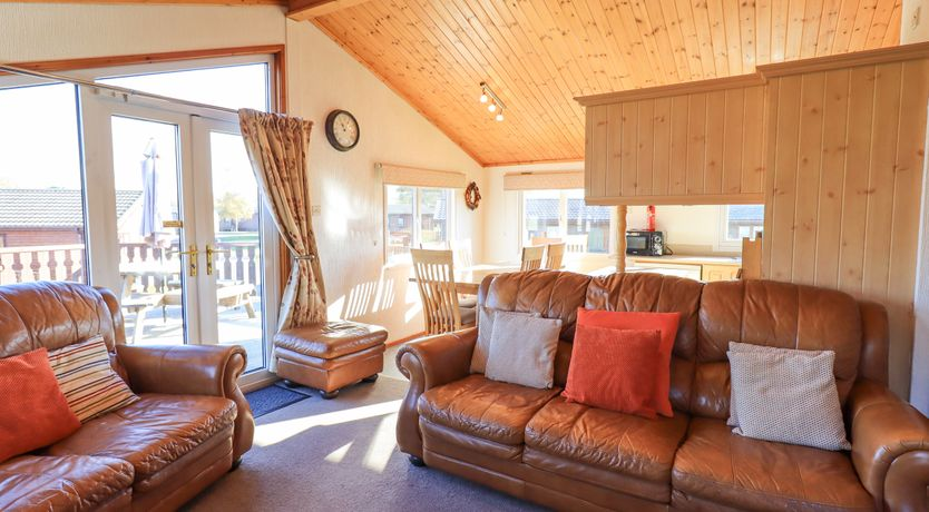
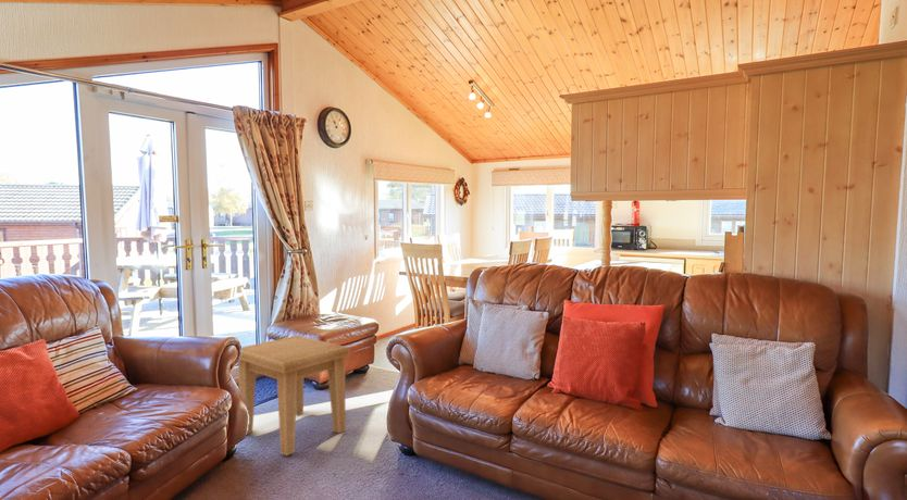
+ side table (291, 389)
